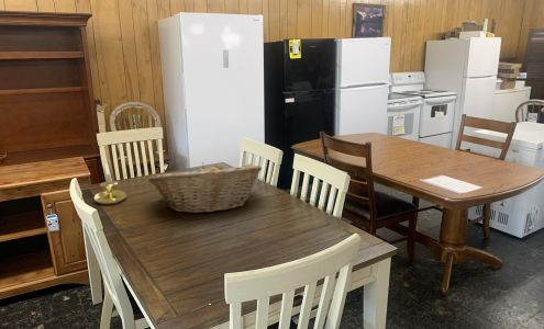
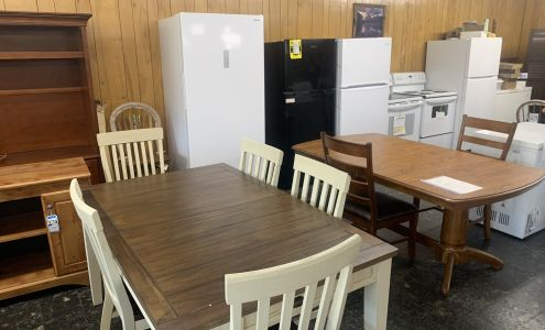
- candle holder (108, 181)
- fruit basket (207, 182)
